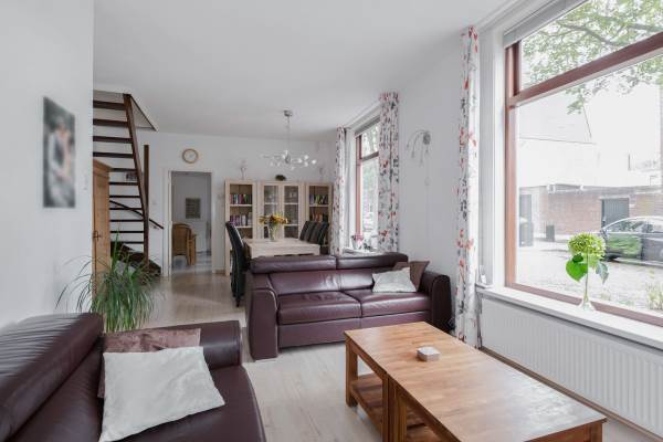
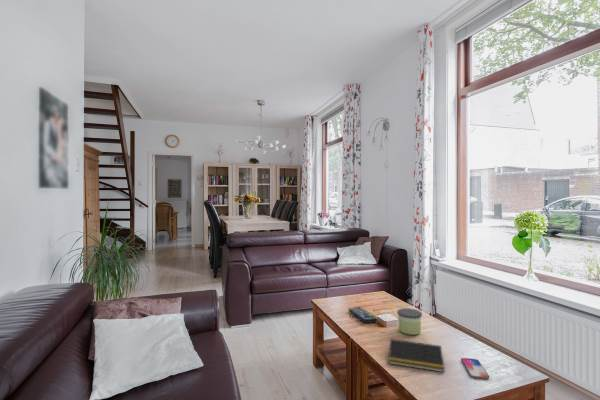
+ remote control (362, 314)
+ notepad (415, 354)
+ candle (409, 321)
+ smartphone (474, 367)
